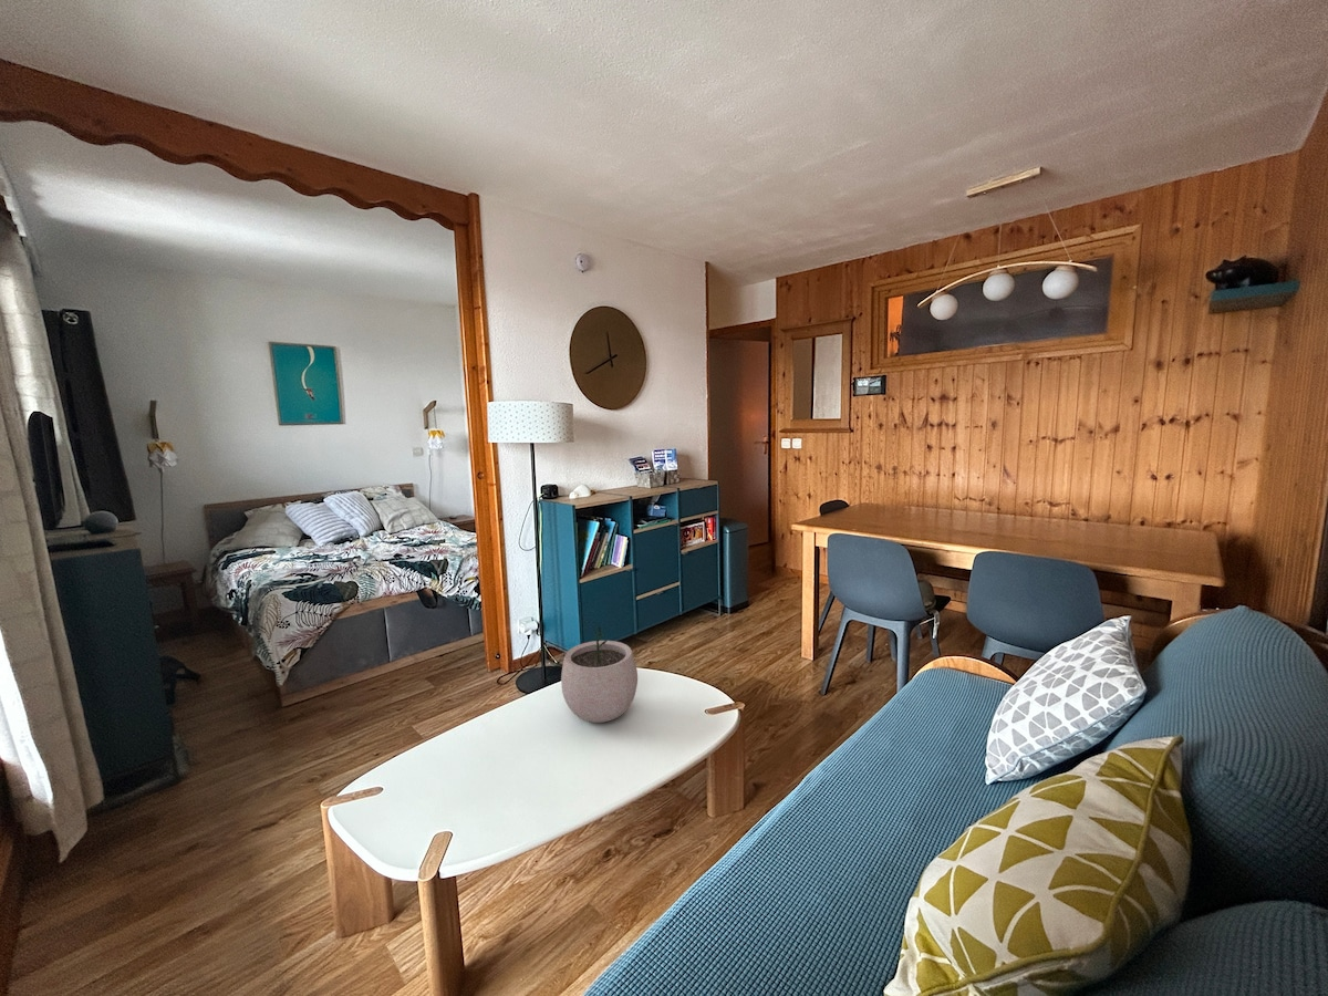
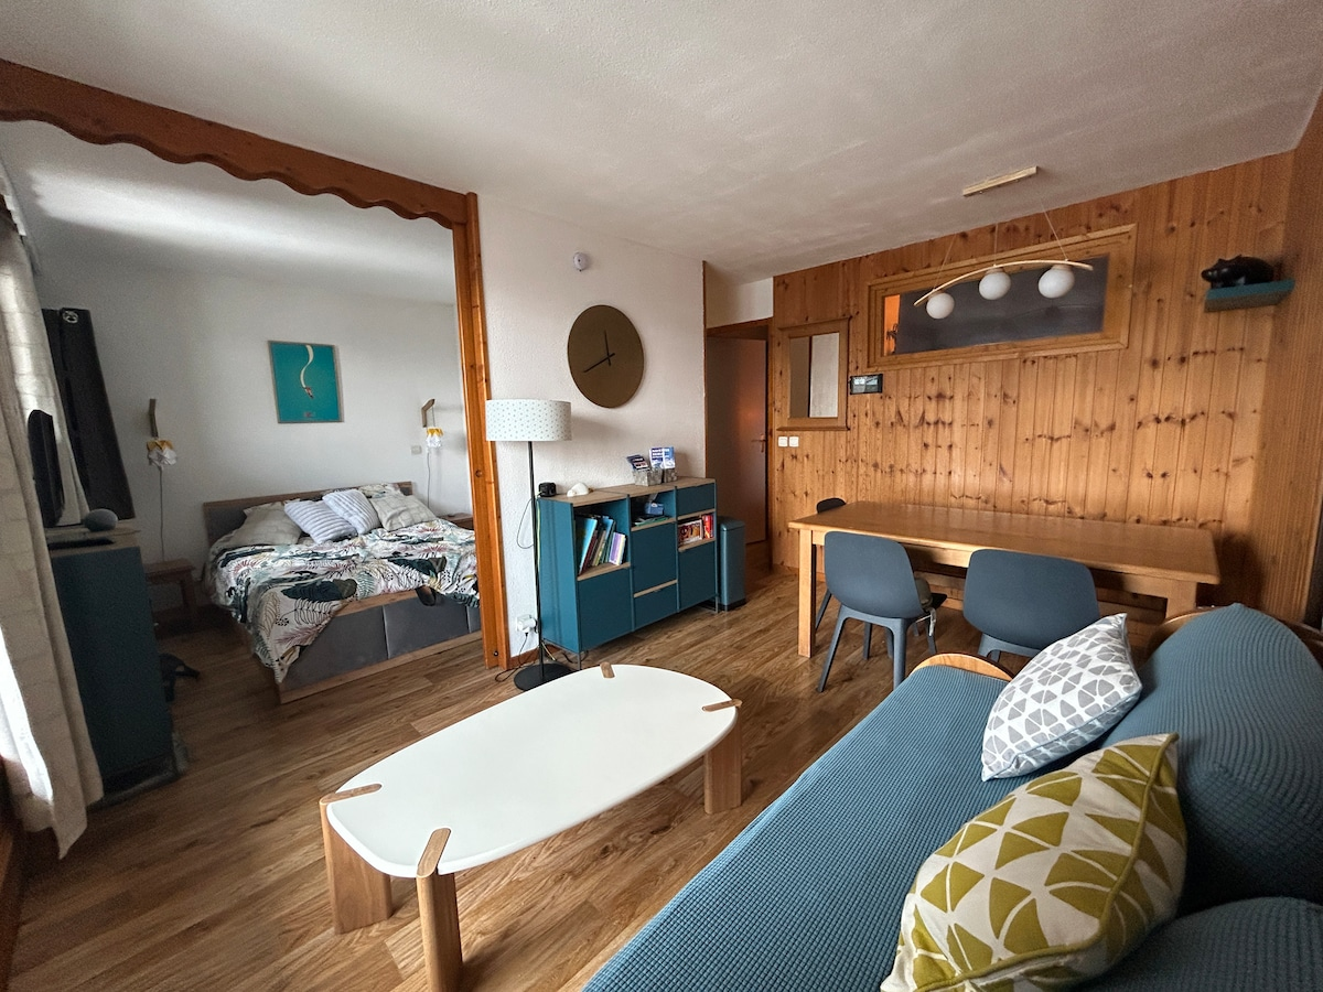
- plant pot (599, 671)
